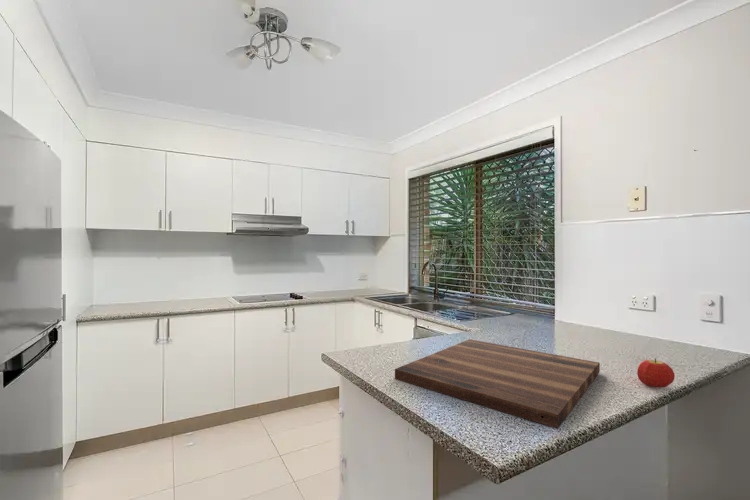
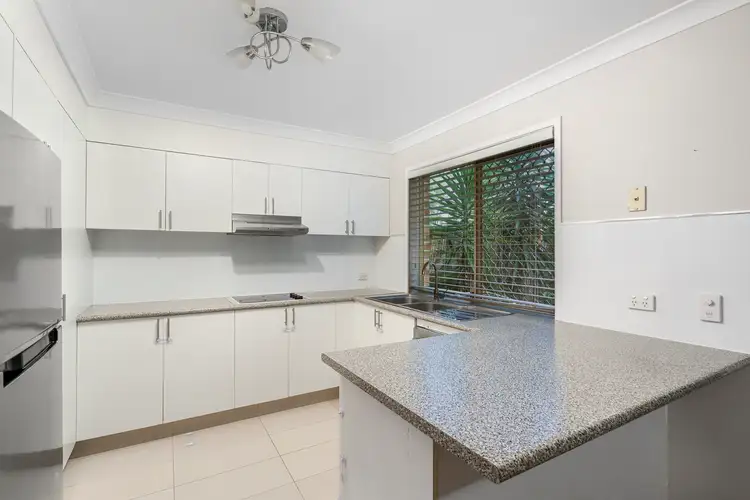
- fruit (654, 371)
- cutting board (500, 370)
